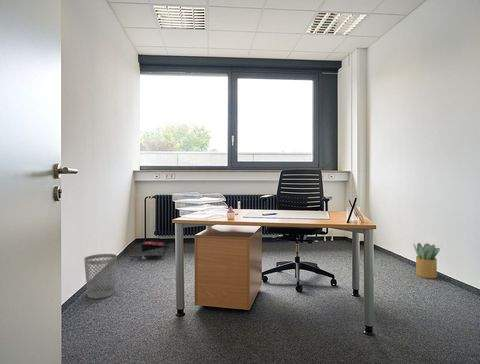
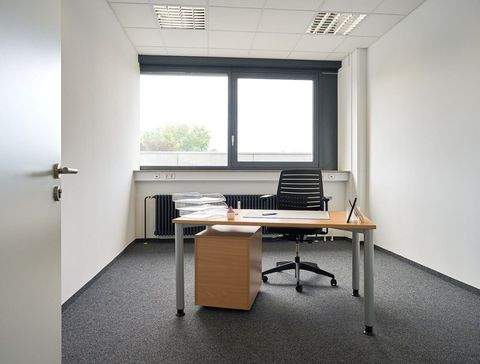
- backpack (150, 249)
- potted plant (425, 259)
- wastebasket (100, 275)
